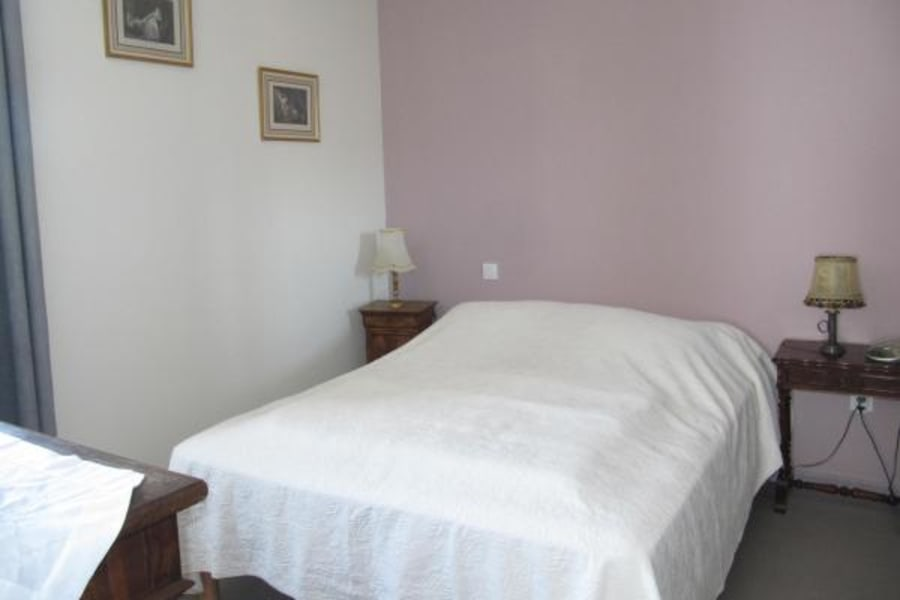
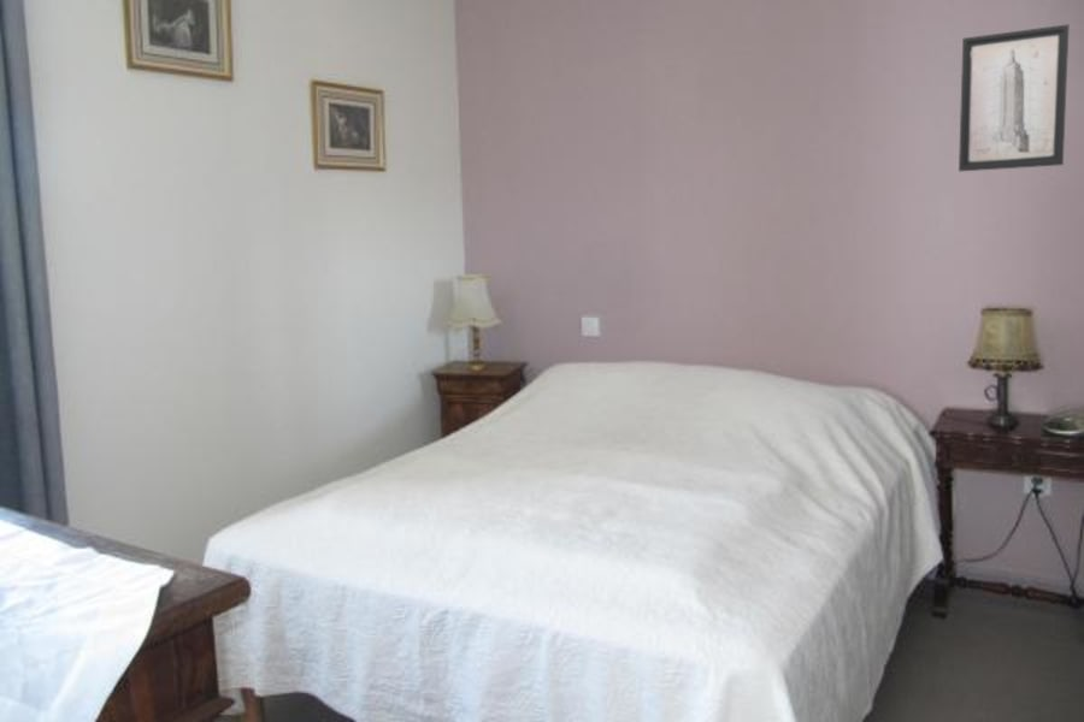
+ wall art (1012, 100)
